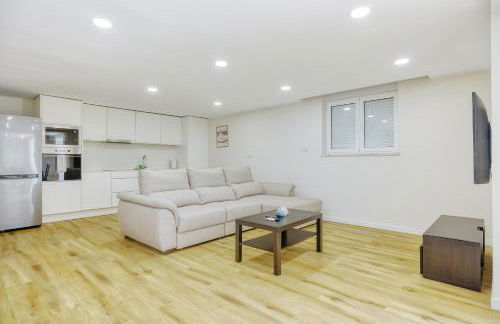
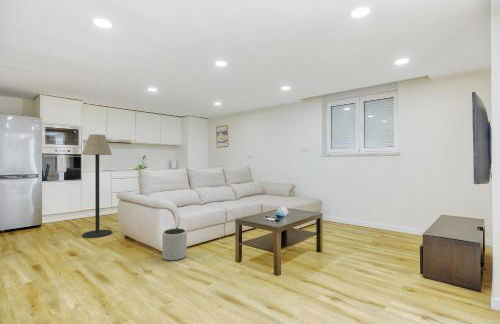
+ floor lamp (97, 184)
+ plant pot (174, 244)
